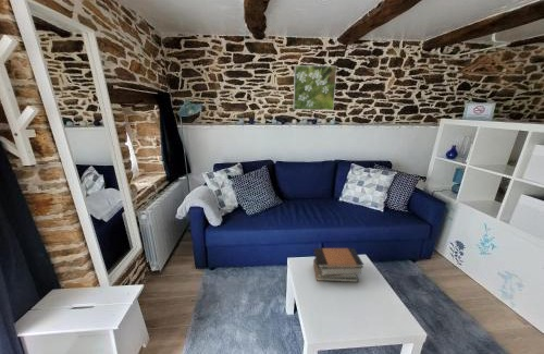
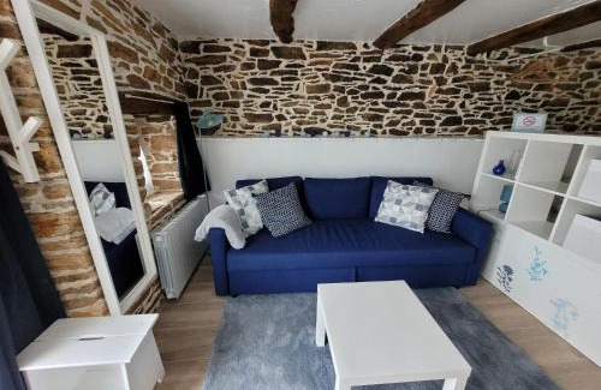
- book stack (336, 264)
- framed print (314, 88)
